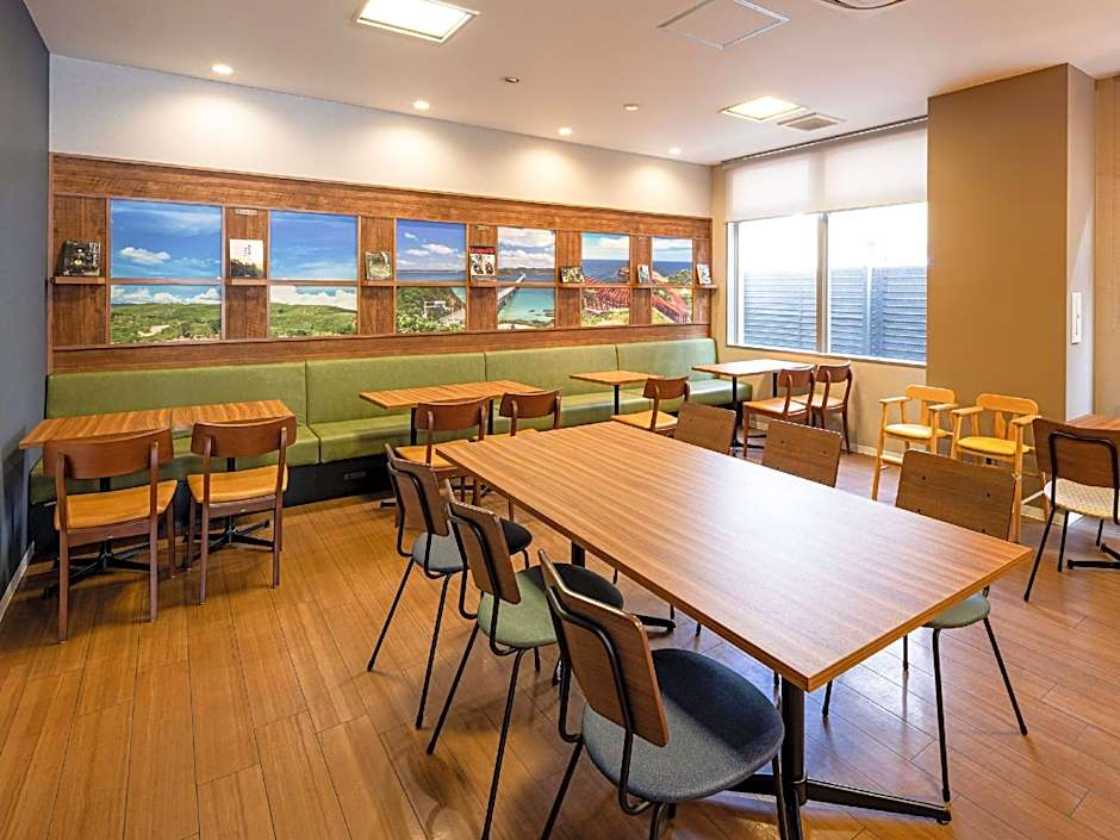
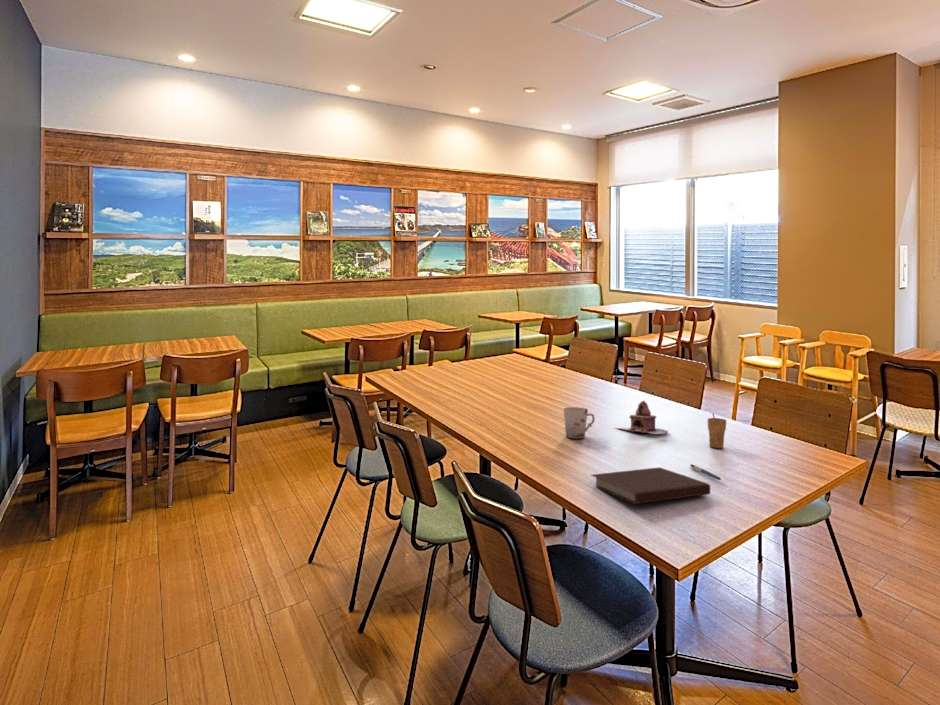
+ cup (716, 429)
+ notebook (648, 484)
+ pen (704, 472)
+ teapot (644, 416)
+ cup (579, 422)
